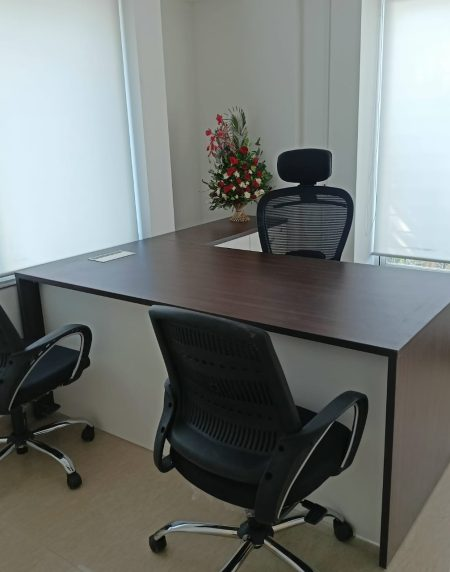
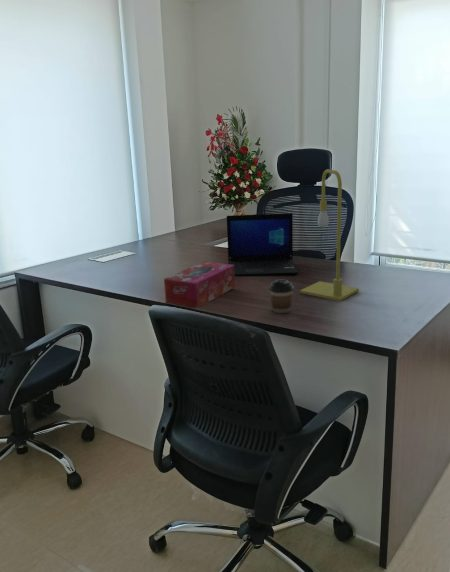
+ coffee cup (281, 295)
+ table lamp (337, 232)
+ laptop (260, 244)
+ tissue box (200, 283)
